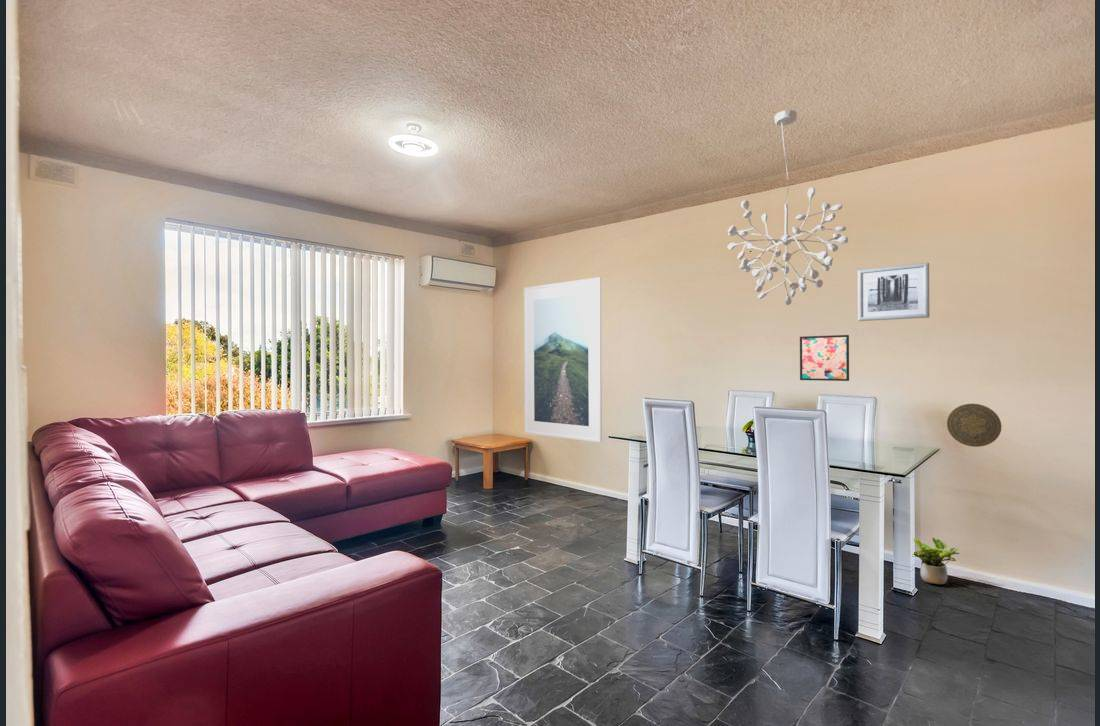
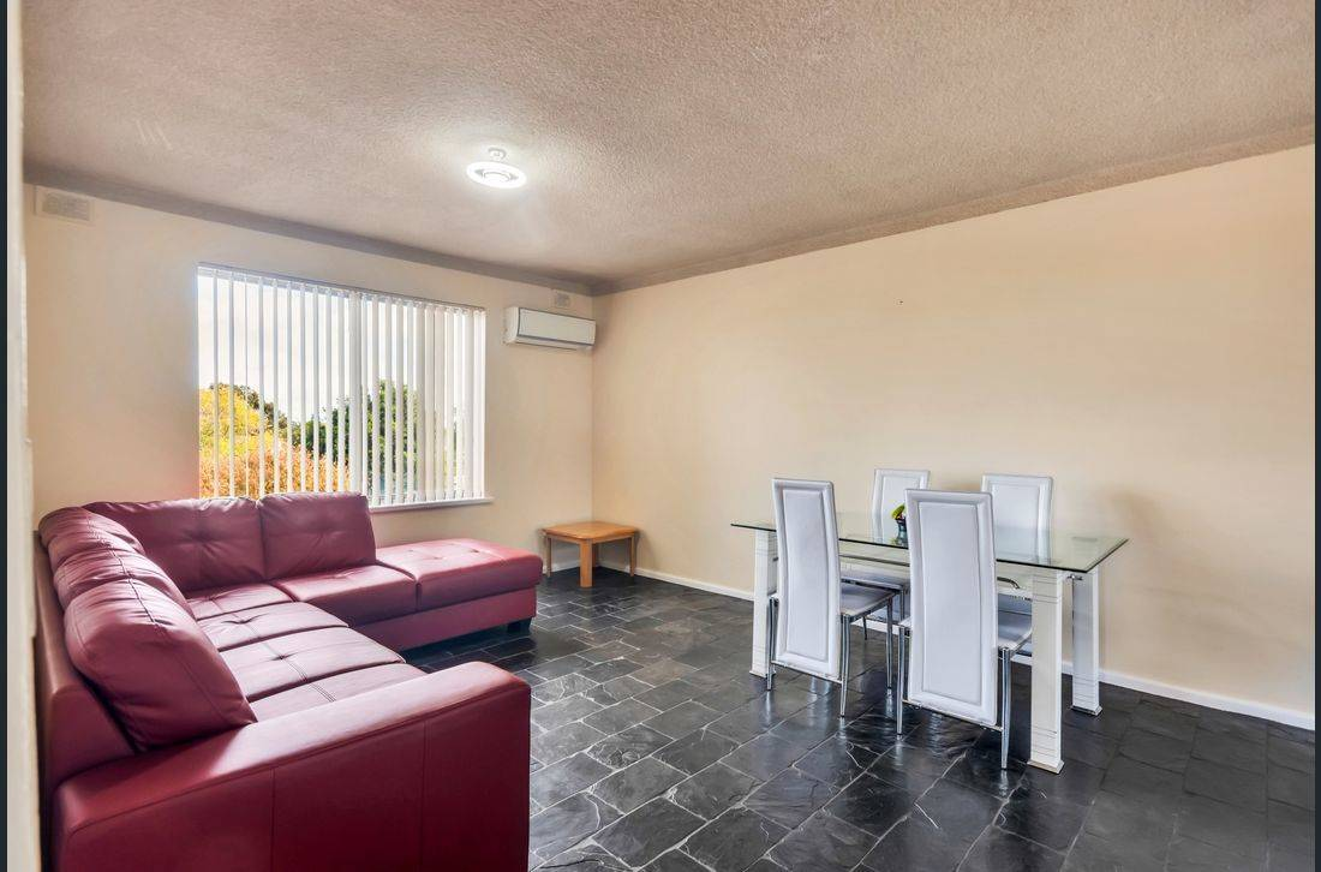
- chandelier (786, 209)
- wall art (892, 293)
- potted plant (933, 560)
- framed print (560, 360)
- decorative plate (973, 425)
- wall art (823, 358)
